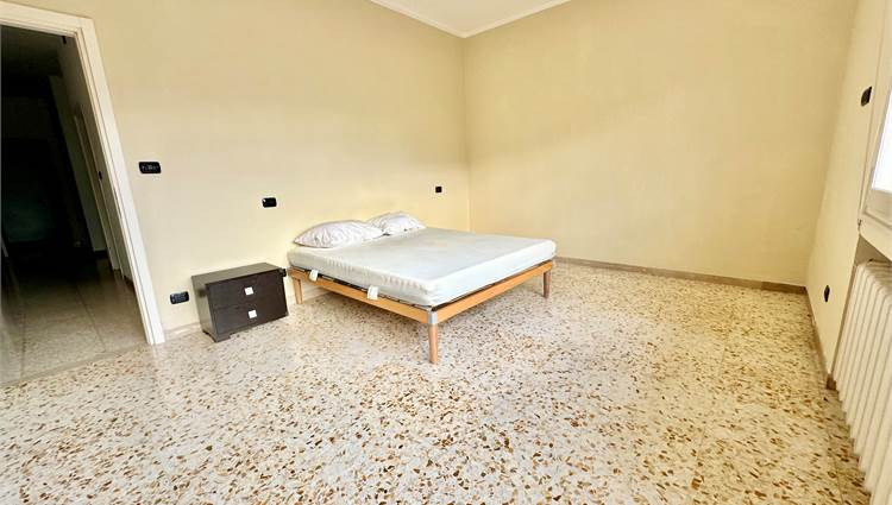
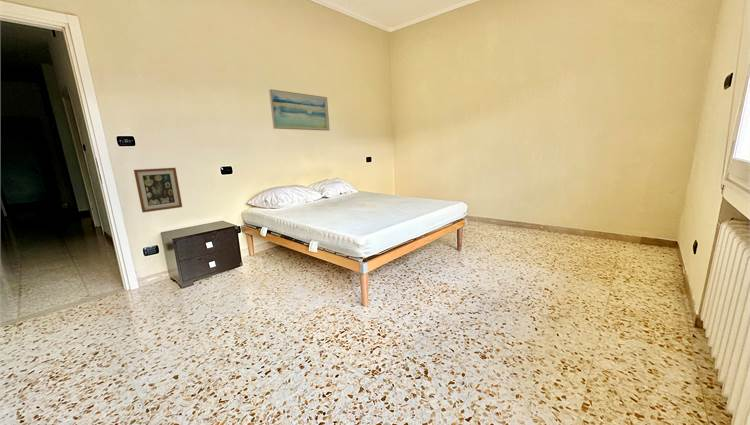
+ wall art (301, 111)
+ wall art (159, 189)
